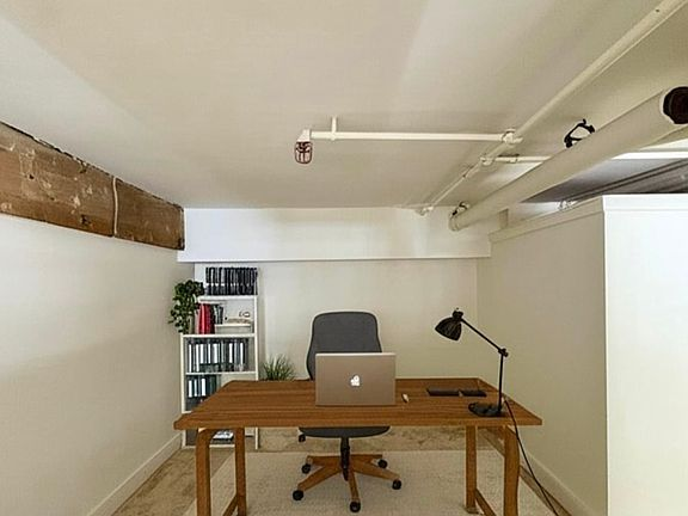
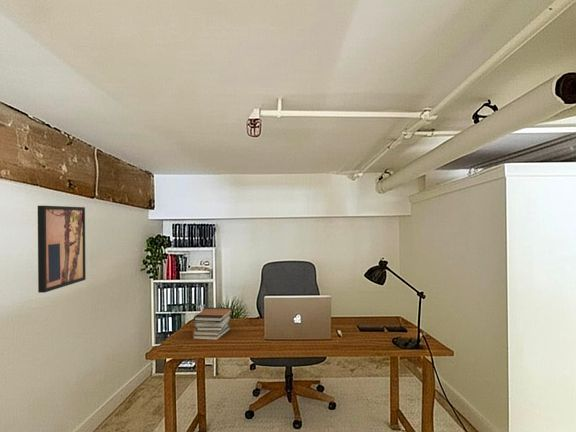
+ book stack (213, 322)
+ wall art (63, 246)
